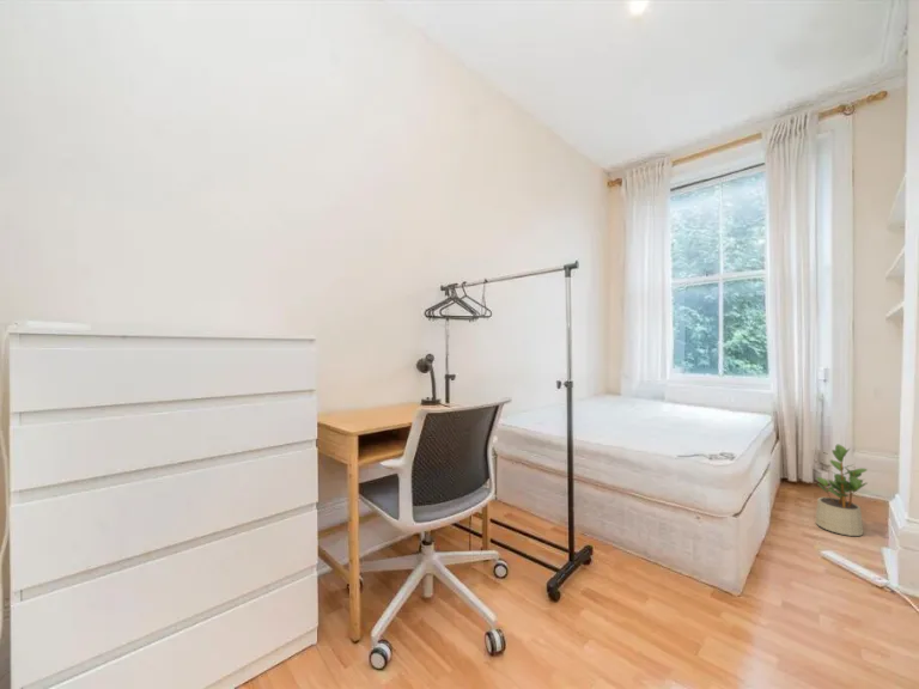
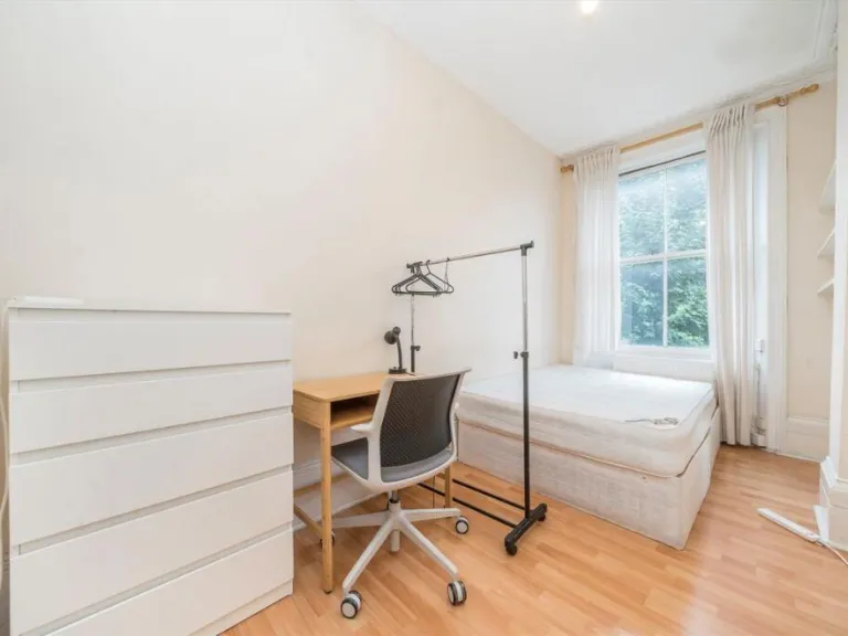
- potted plant (841, 486)
